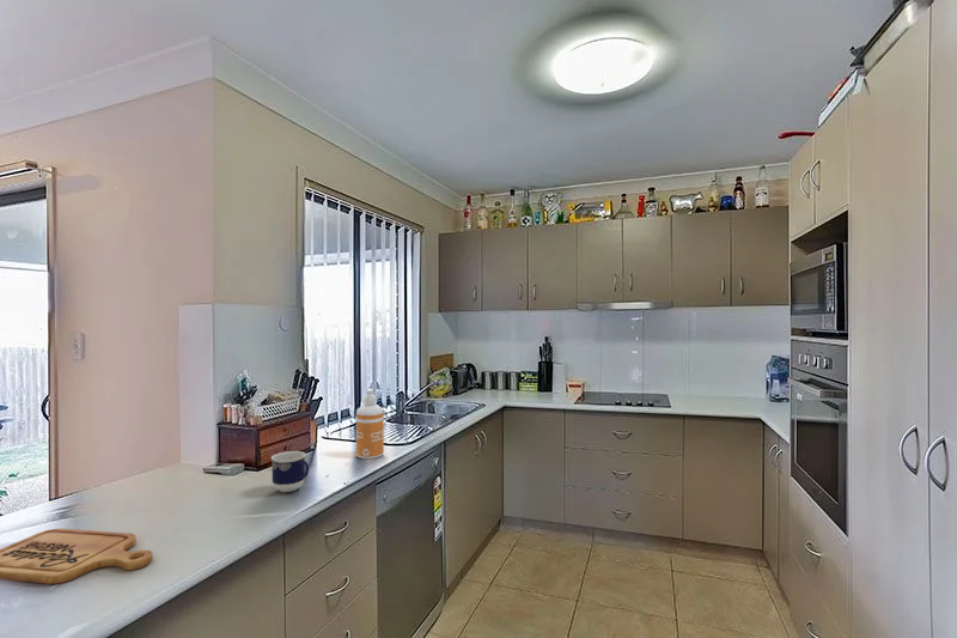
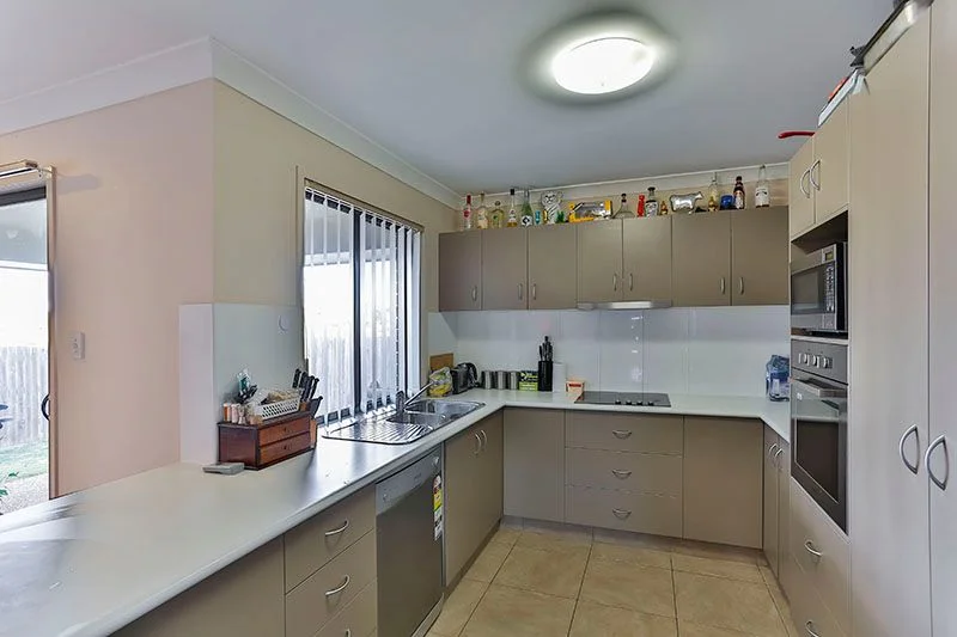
- cup (292, 473)
- soap dispenser (370, 421)
- cutting board (75, 554)
